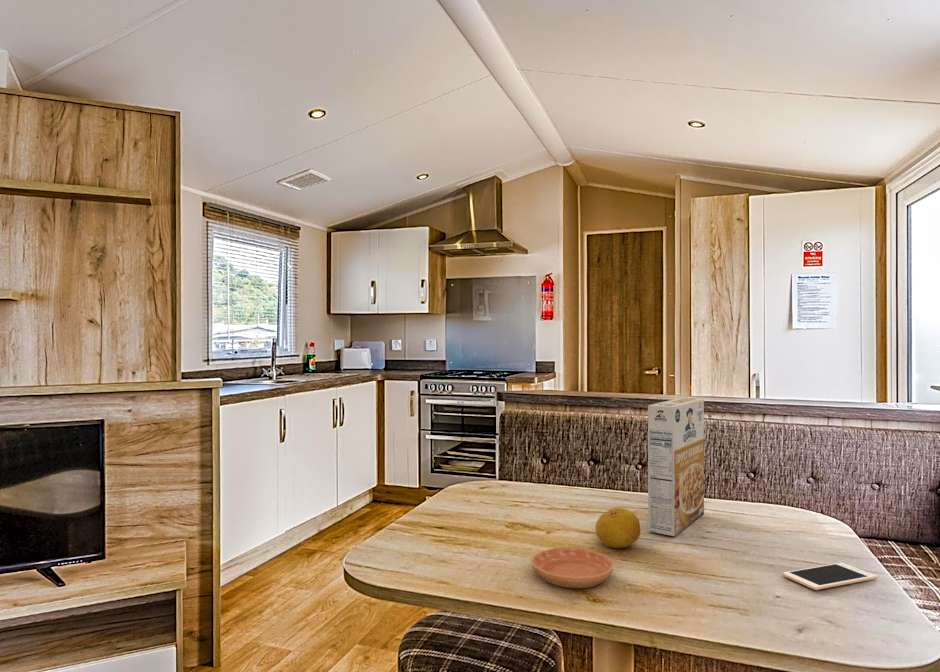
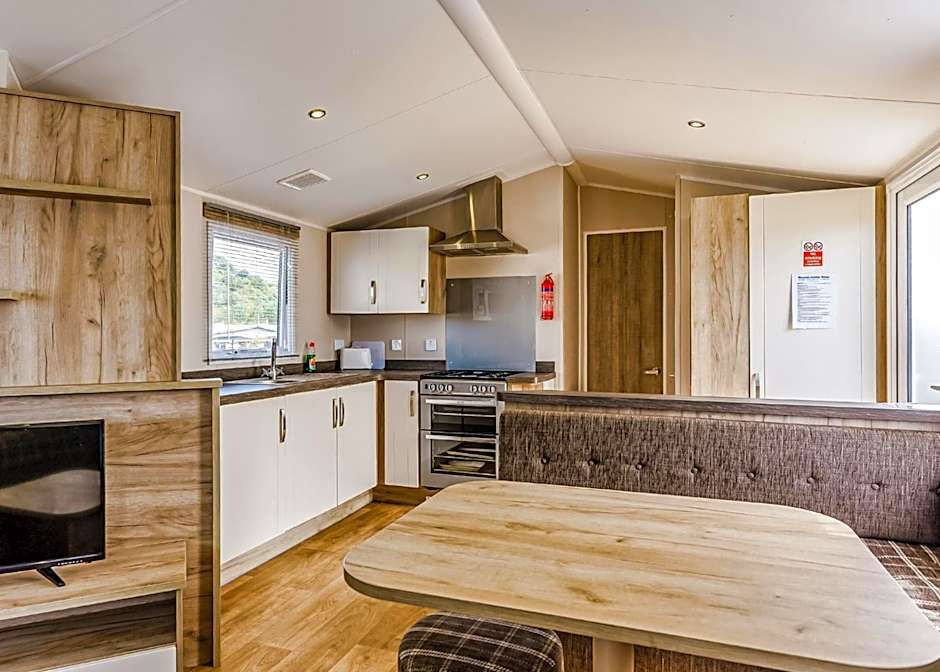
- saucer (572, 568)
- fruit (618, 527)
- cereal box (677, 462)
- cell phone (829, 575)
